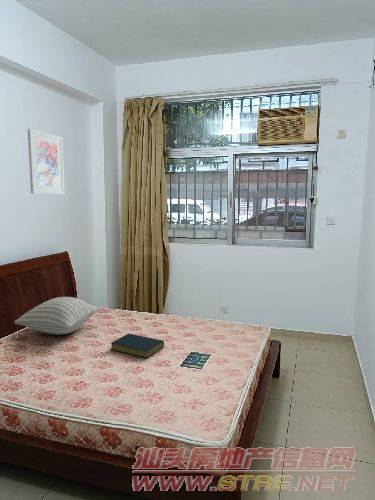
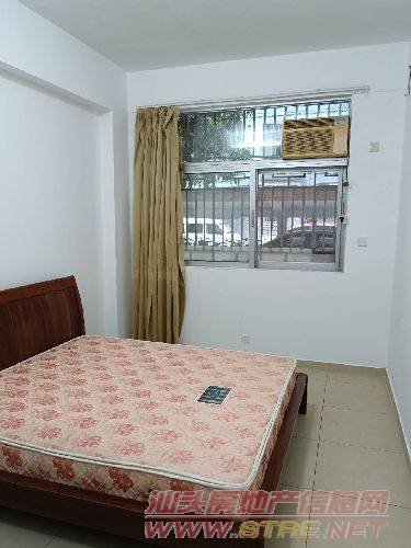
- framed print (47, 164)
- pillow (59, 315)
- hardback book (137, 345)
